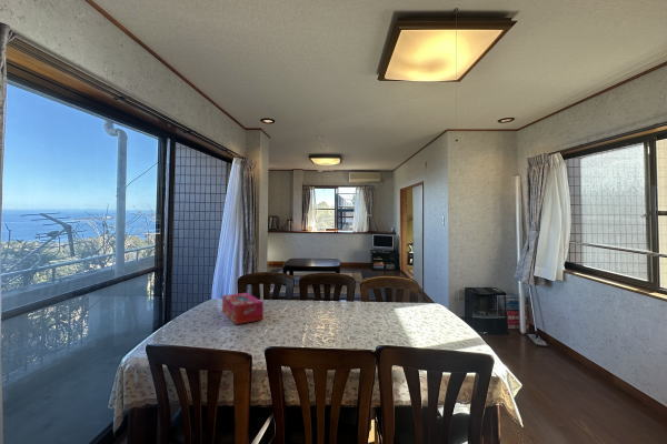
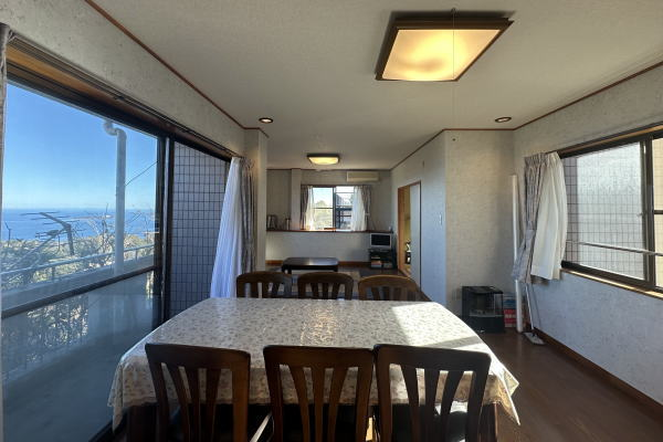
- tissue box (241, 306)
